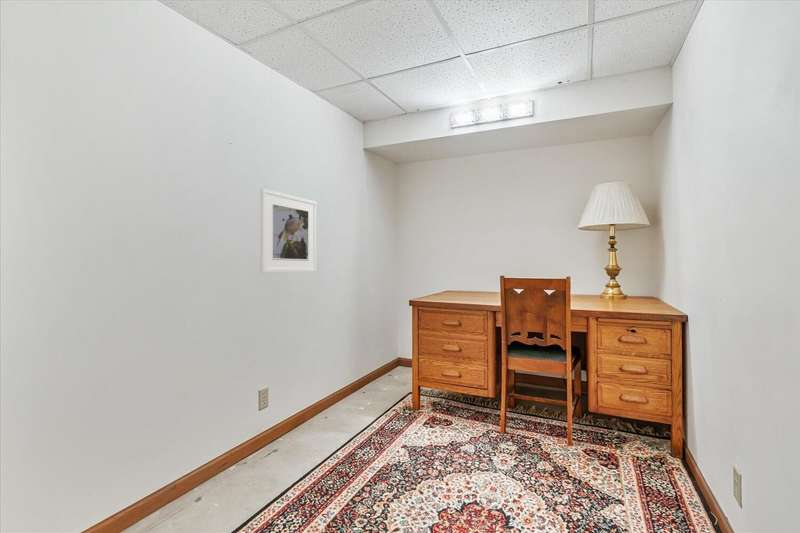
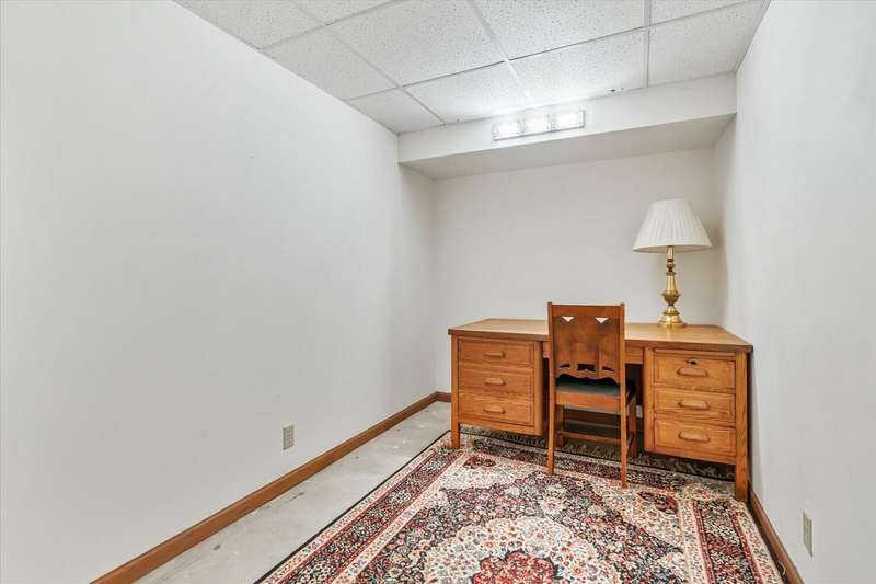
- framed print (290, 233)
